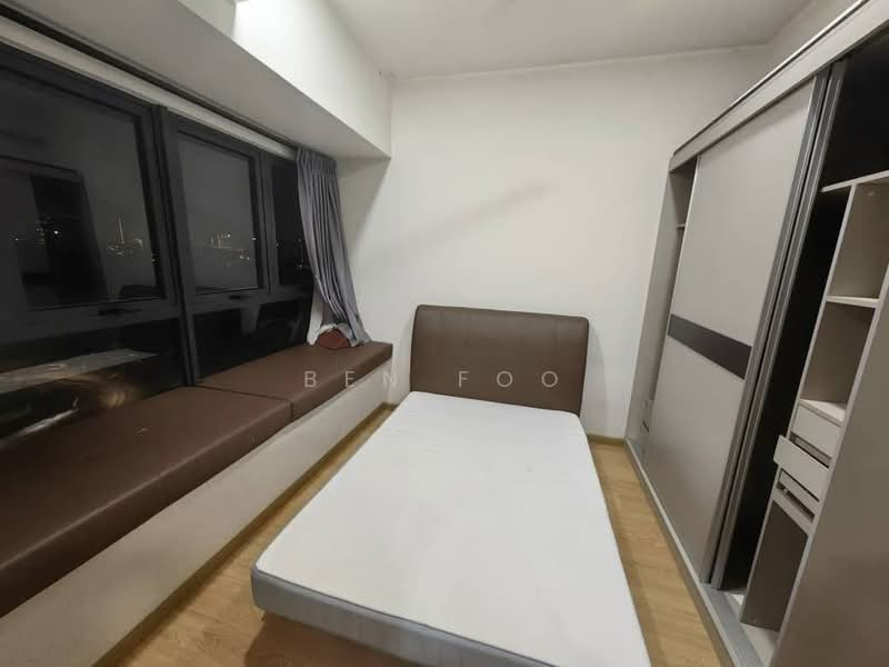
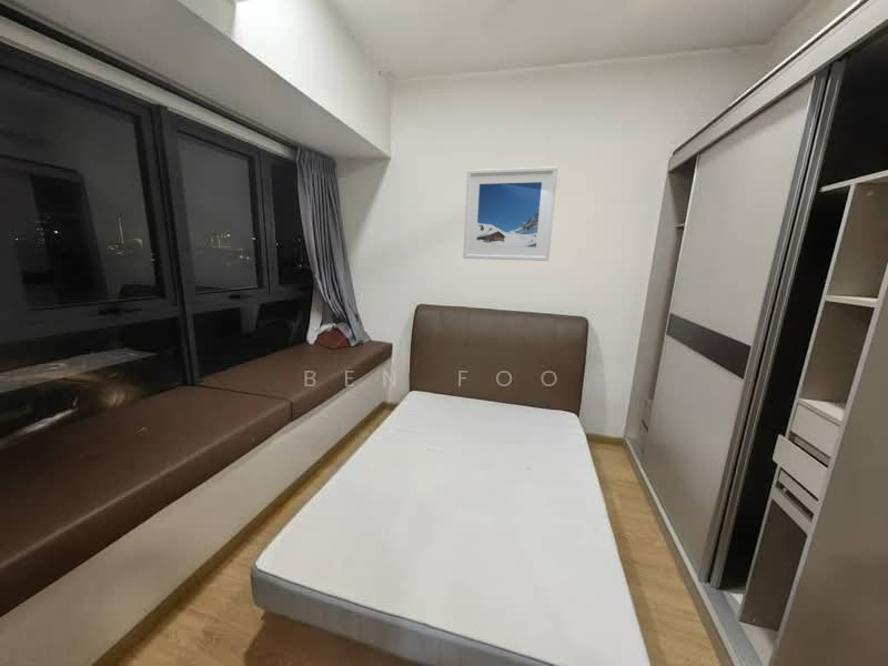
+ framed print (507, 215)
